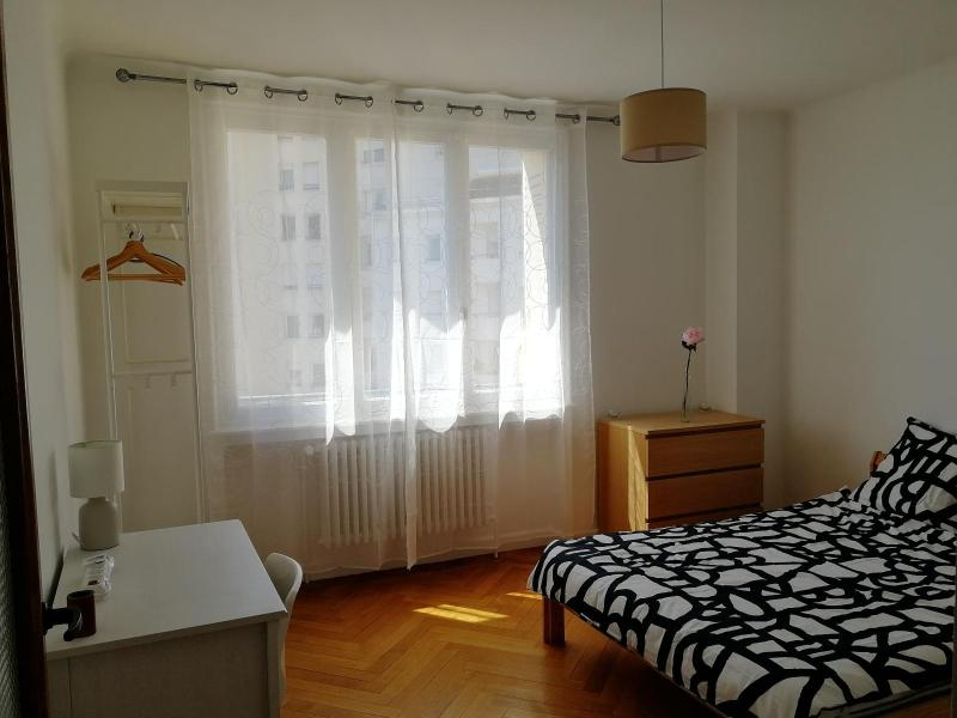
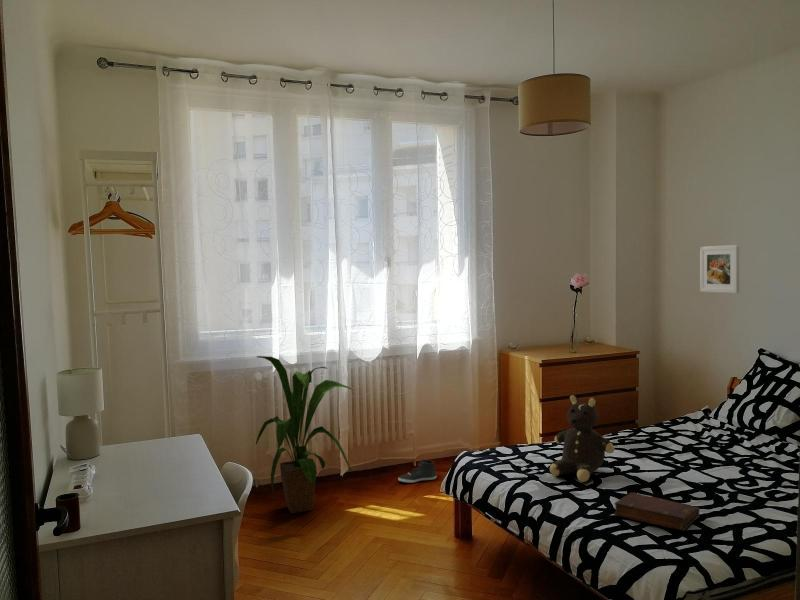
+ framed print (719, 269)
+ diary (656, 509)
+ house plant (308, 427)
+ sneaker (416, 470)
+ teddy bear (578, 436)
